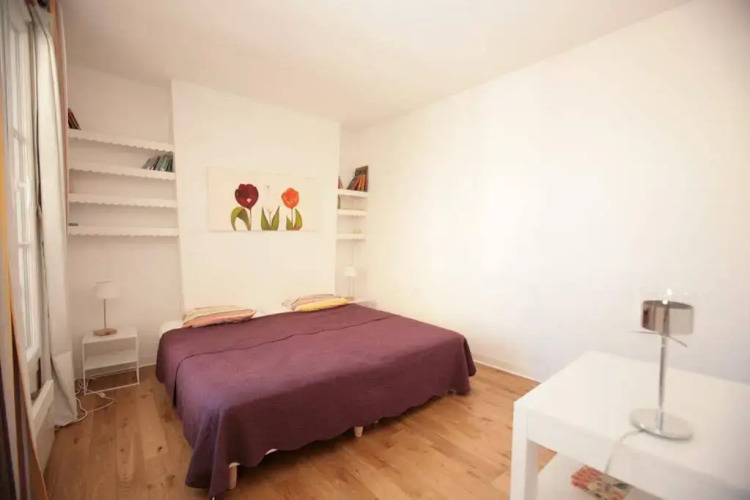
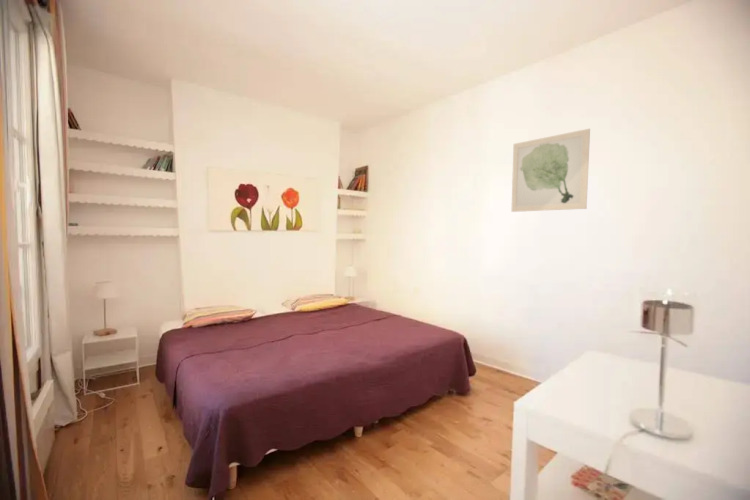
+ wall art (547, 173)
